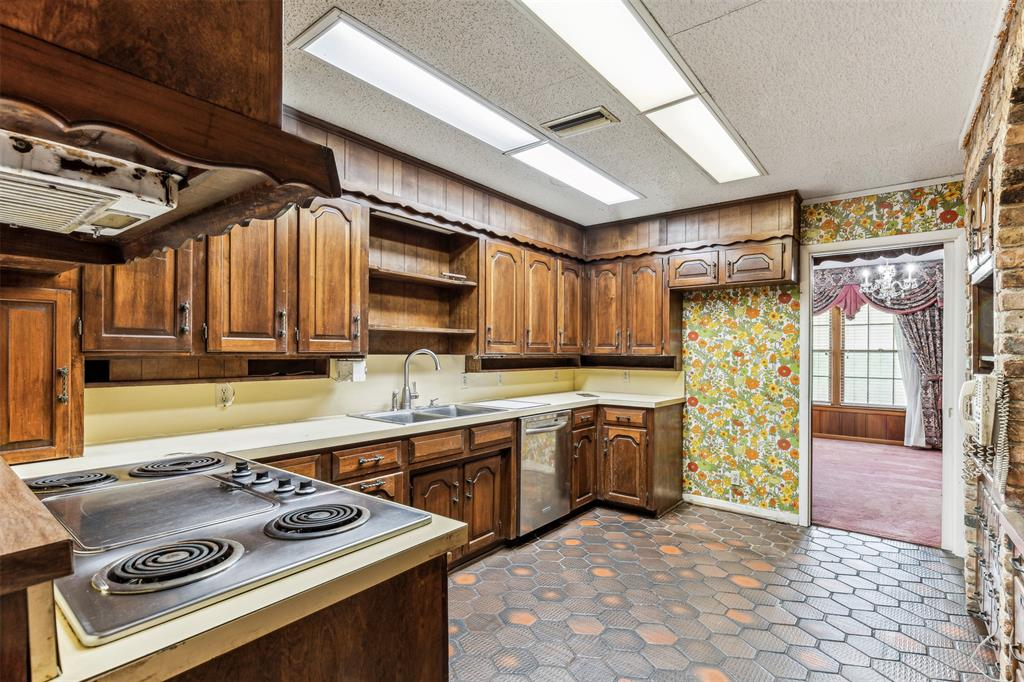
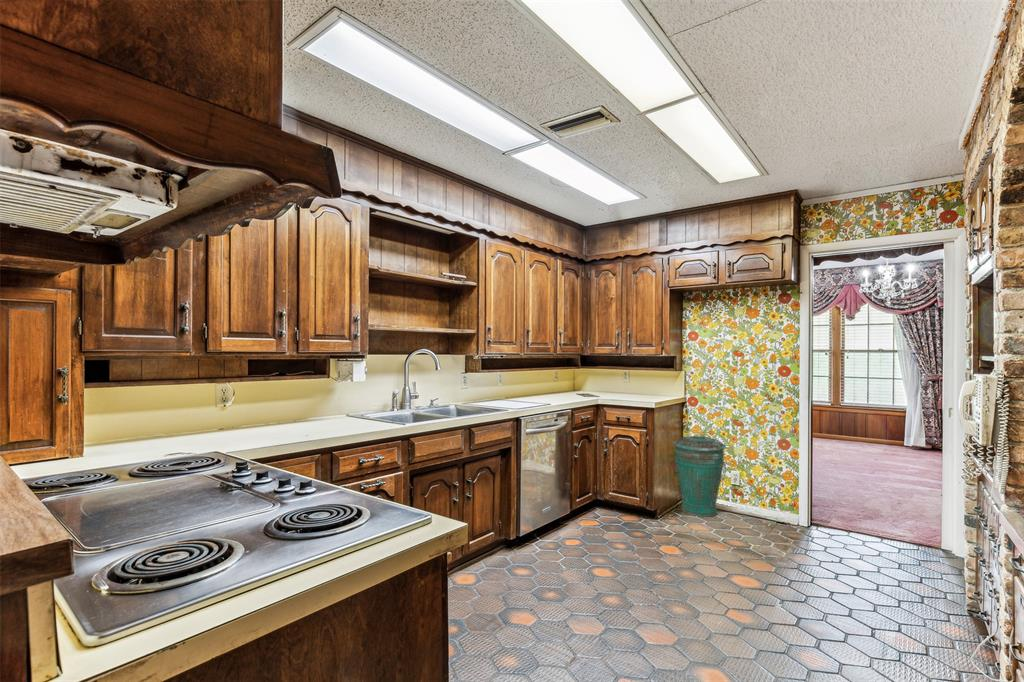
+ trash can (699, 472)
